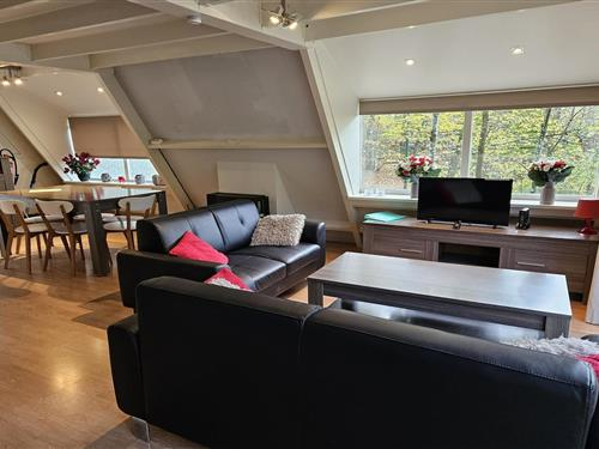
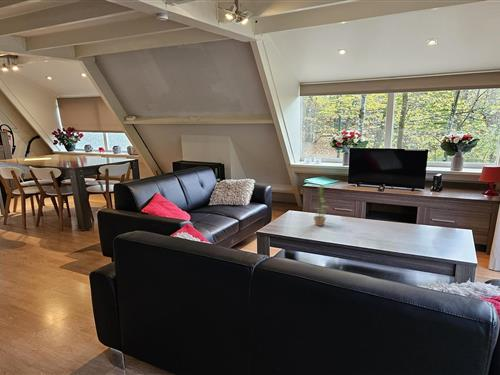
+ plant (320, 205)
